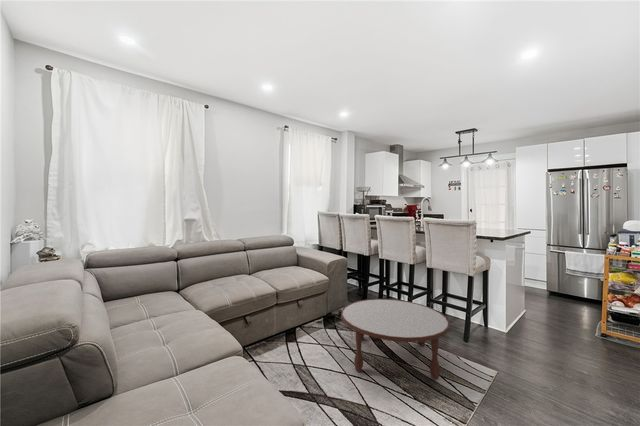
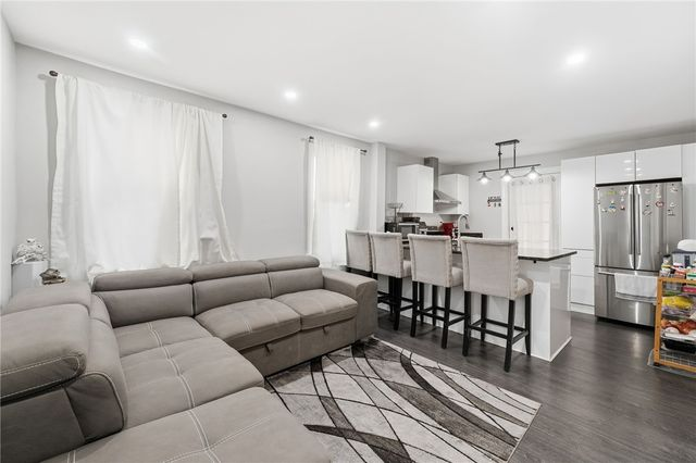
- coffee table (392, 335)
